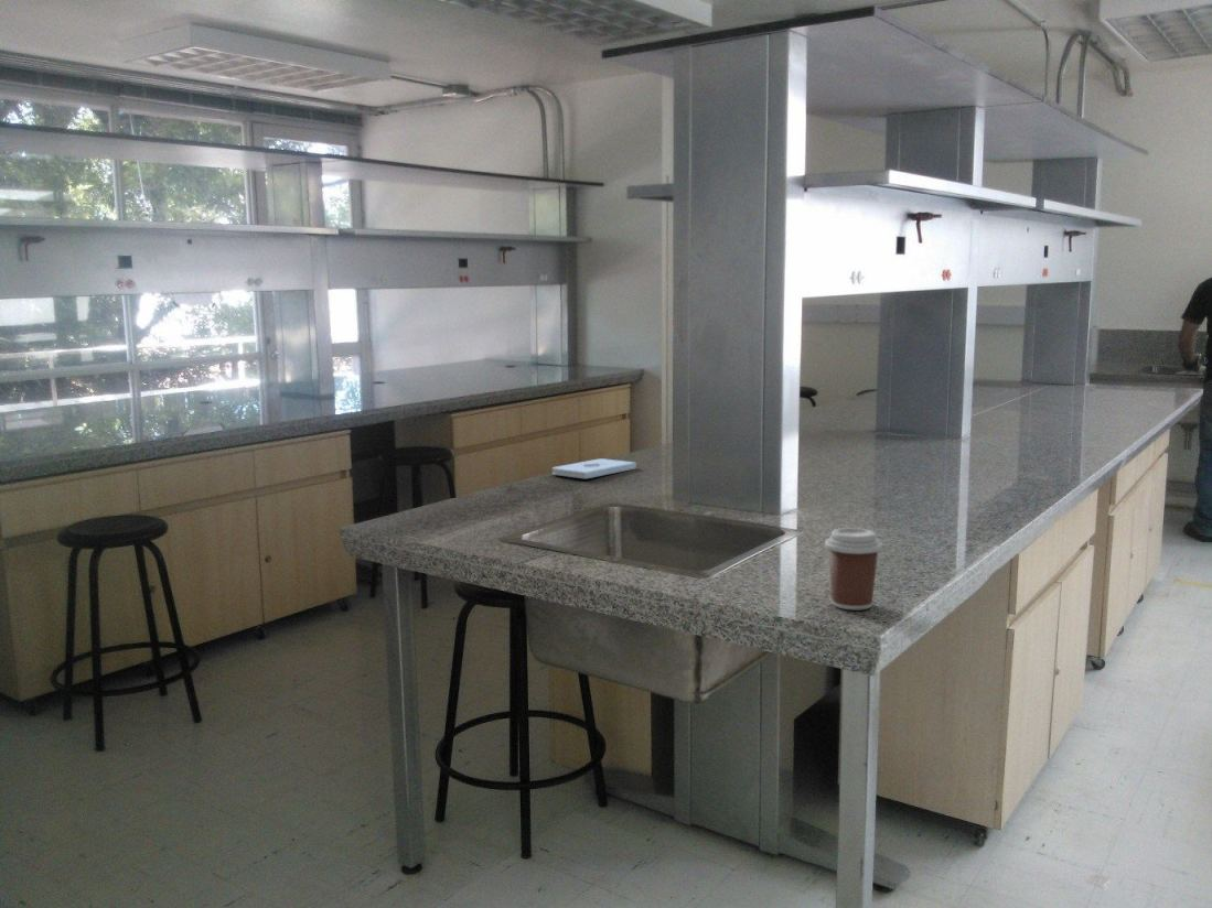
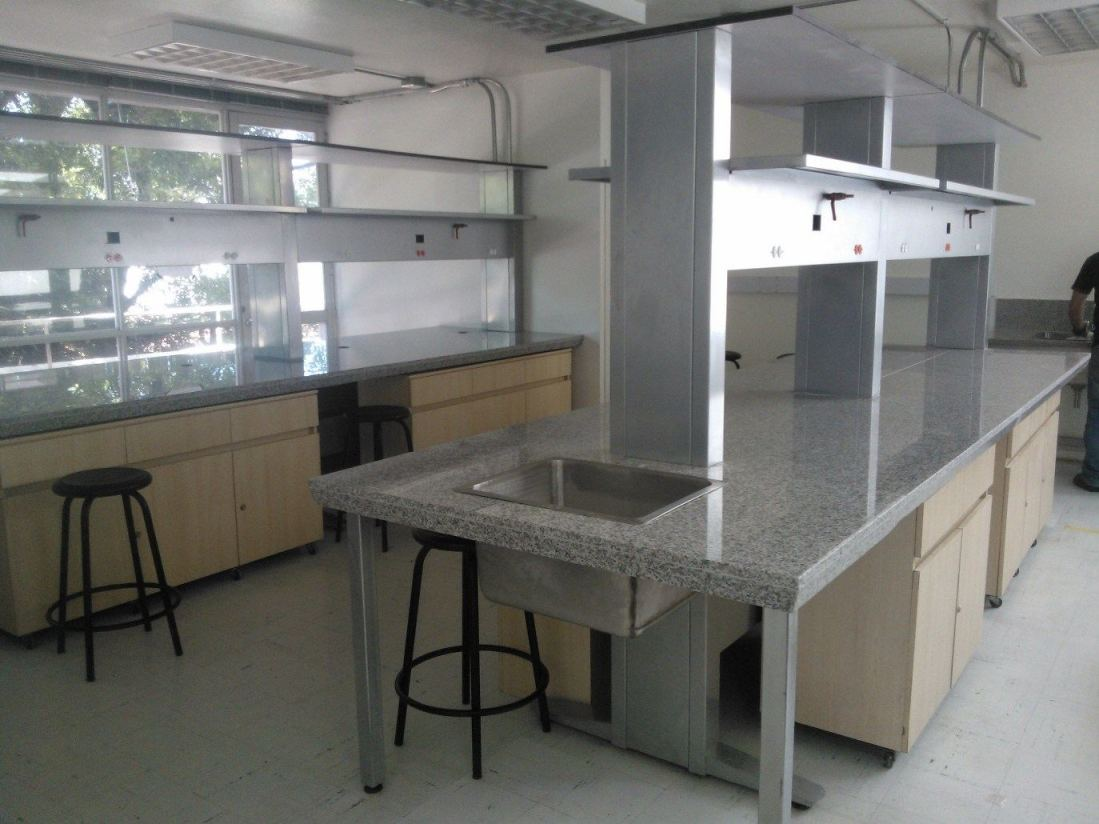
- coffee cup (852, 568)
- notepad (593, 467)
